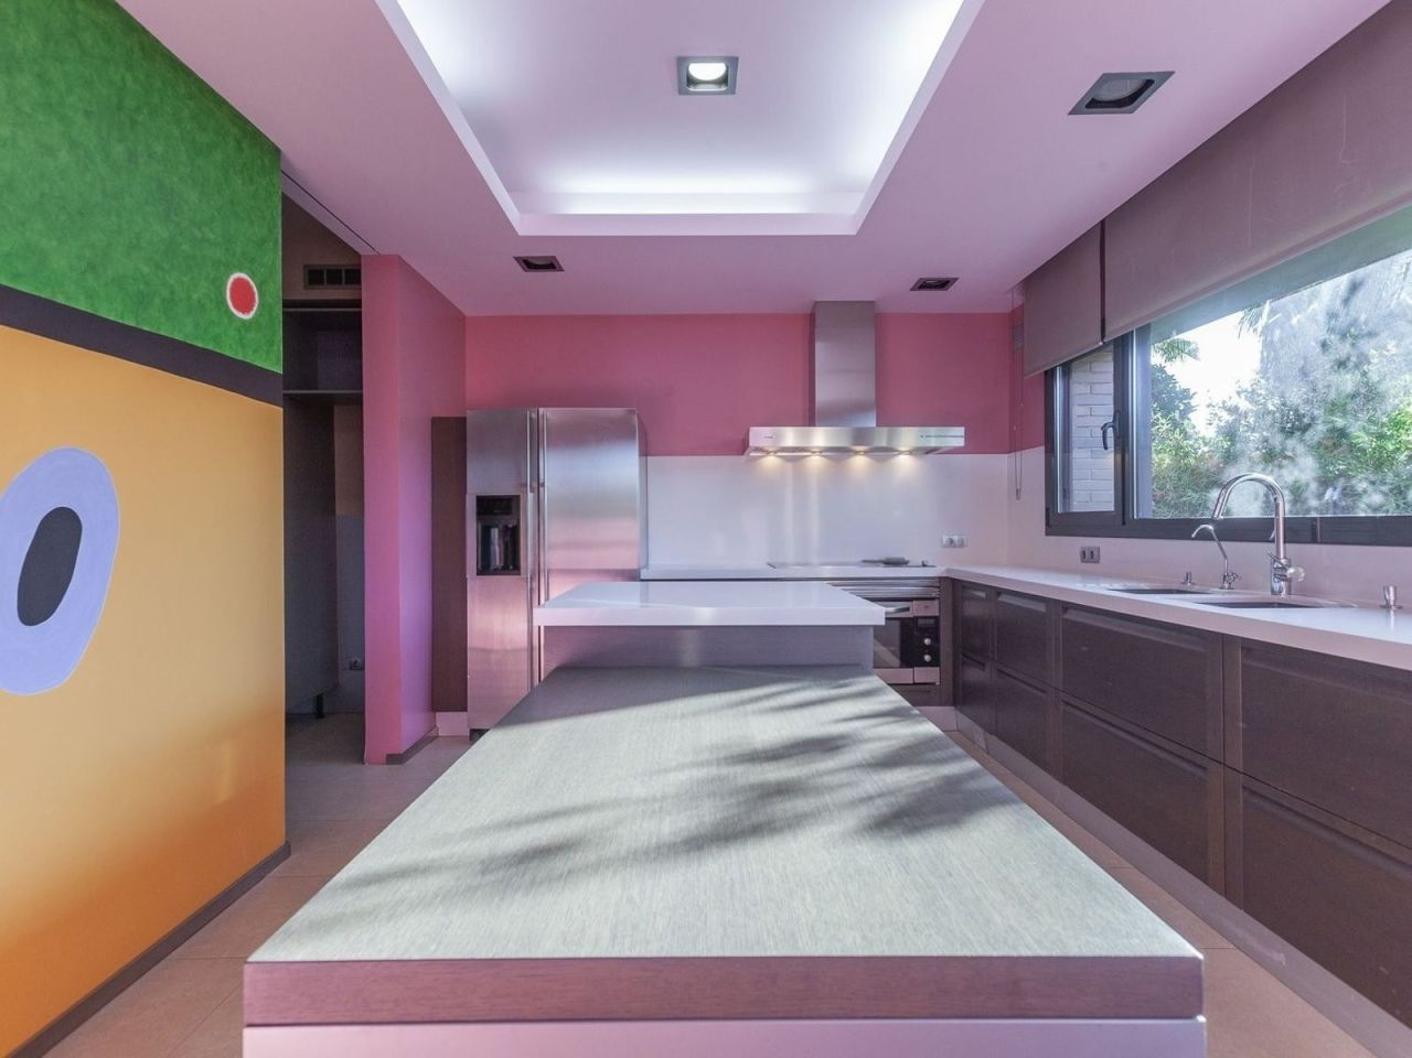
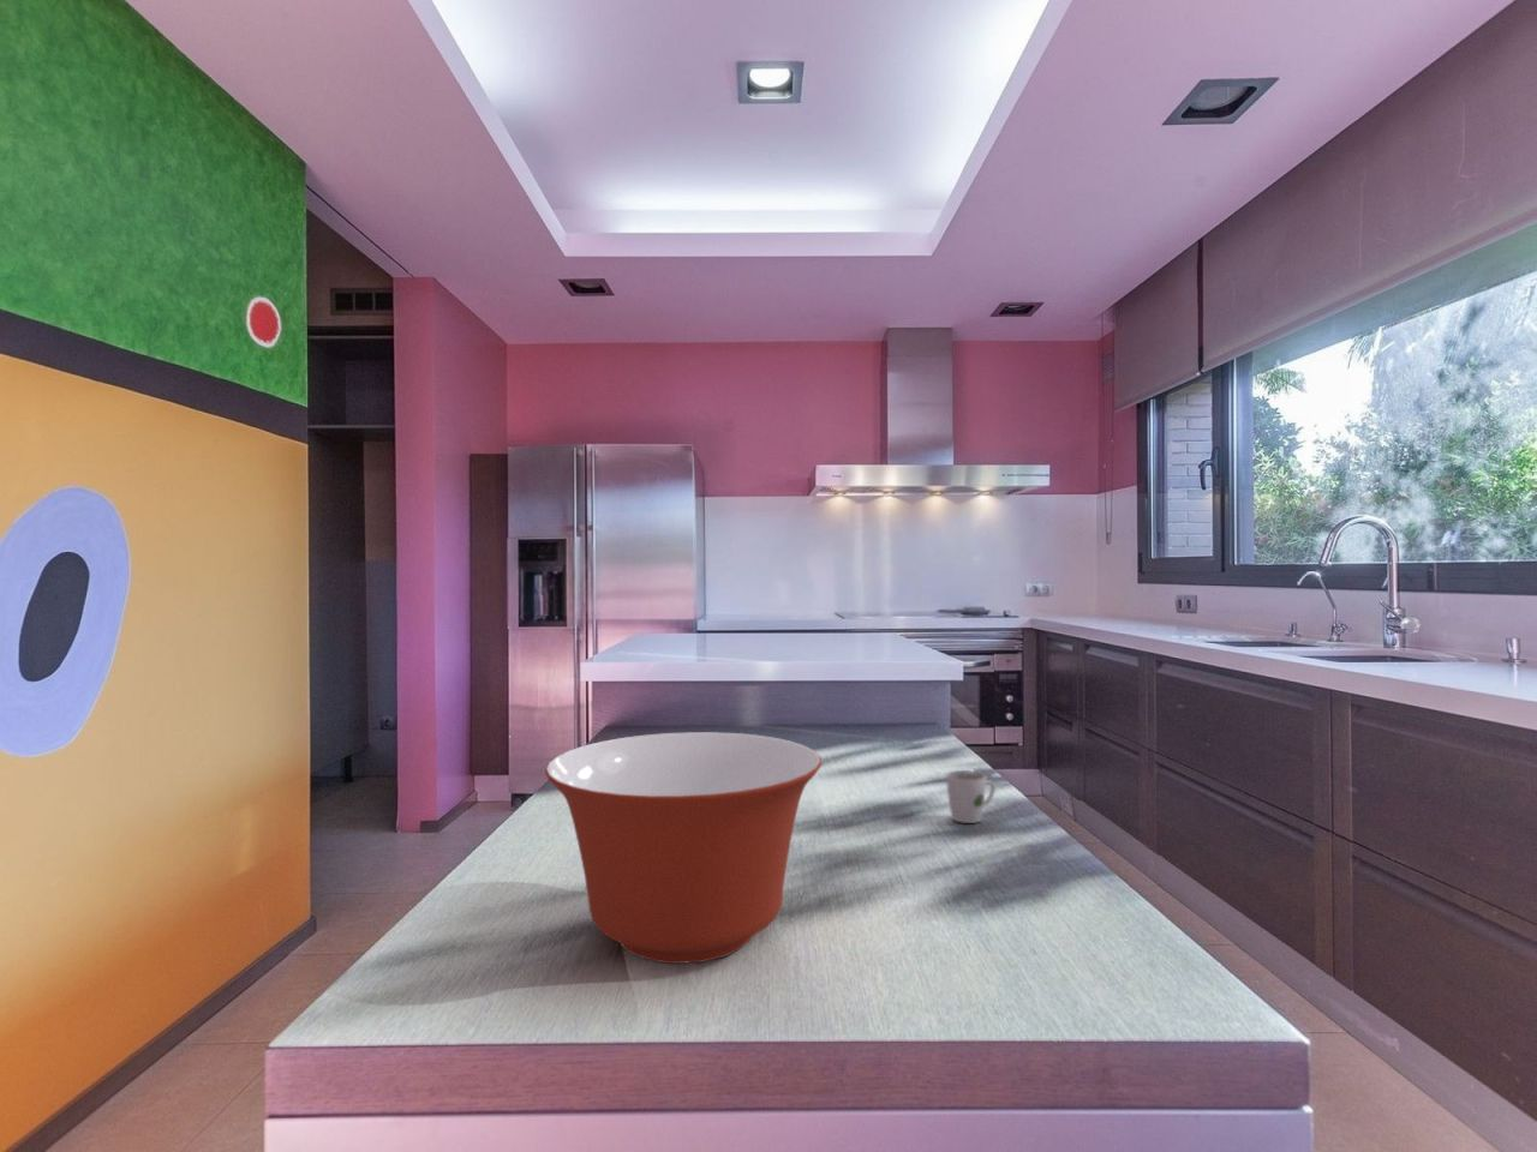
+ cup (972, 781)
+ mixing bowl (686, 845)
